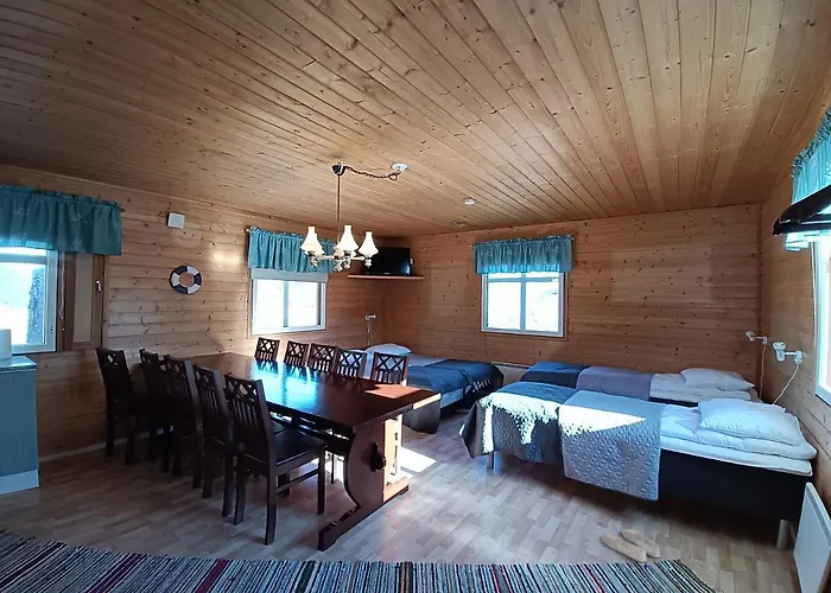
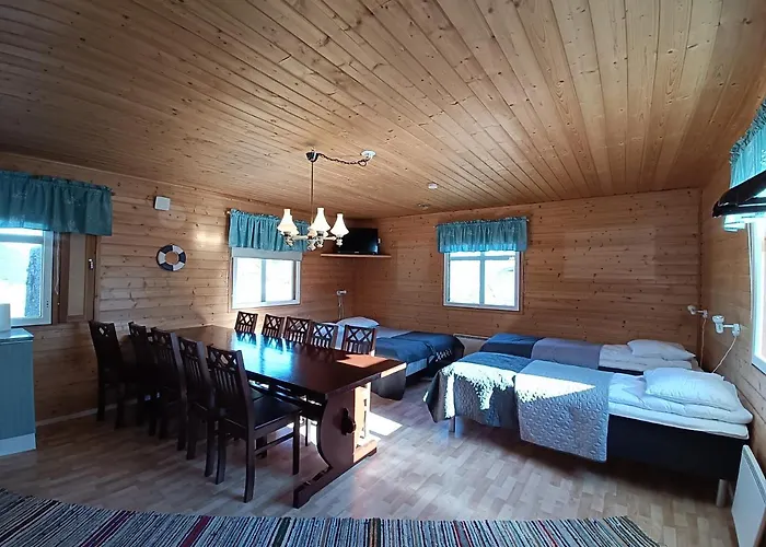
- slippers (630, 541)
